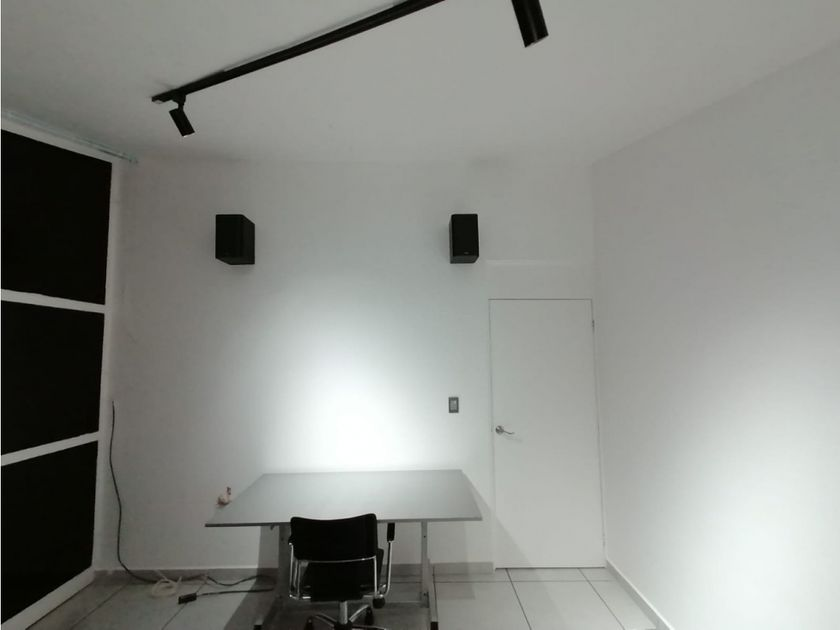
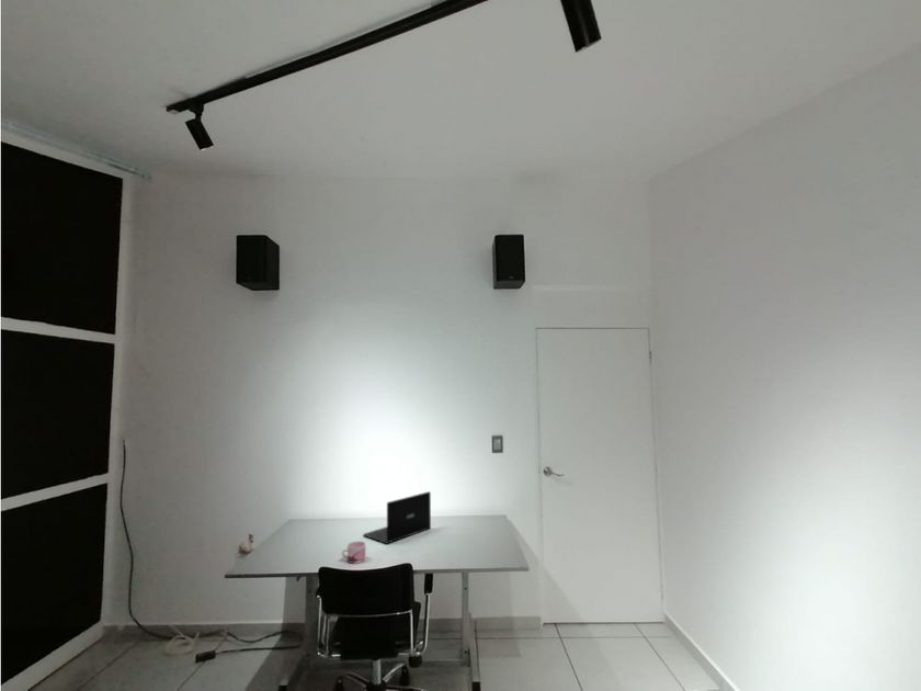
+ laptop (397, 512)
+ mug (353, 552)
